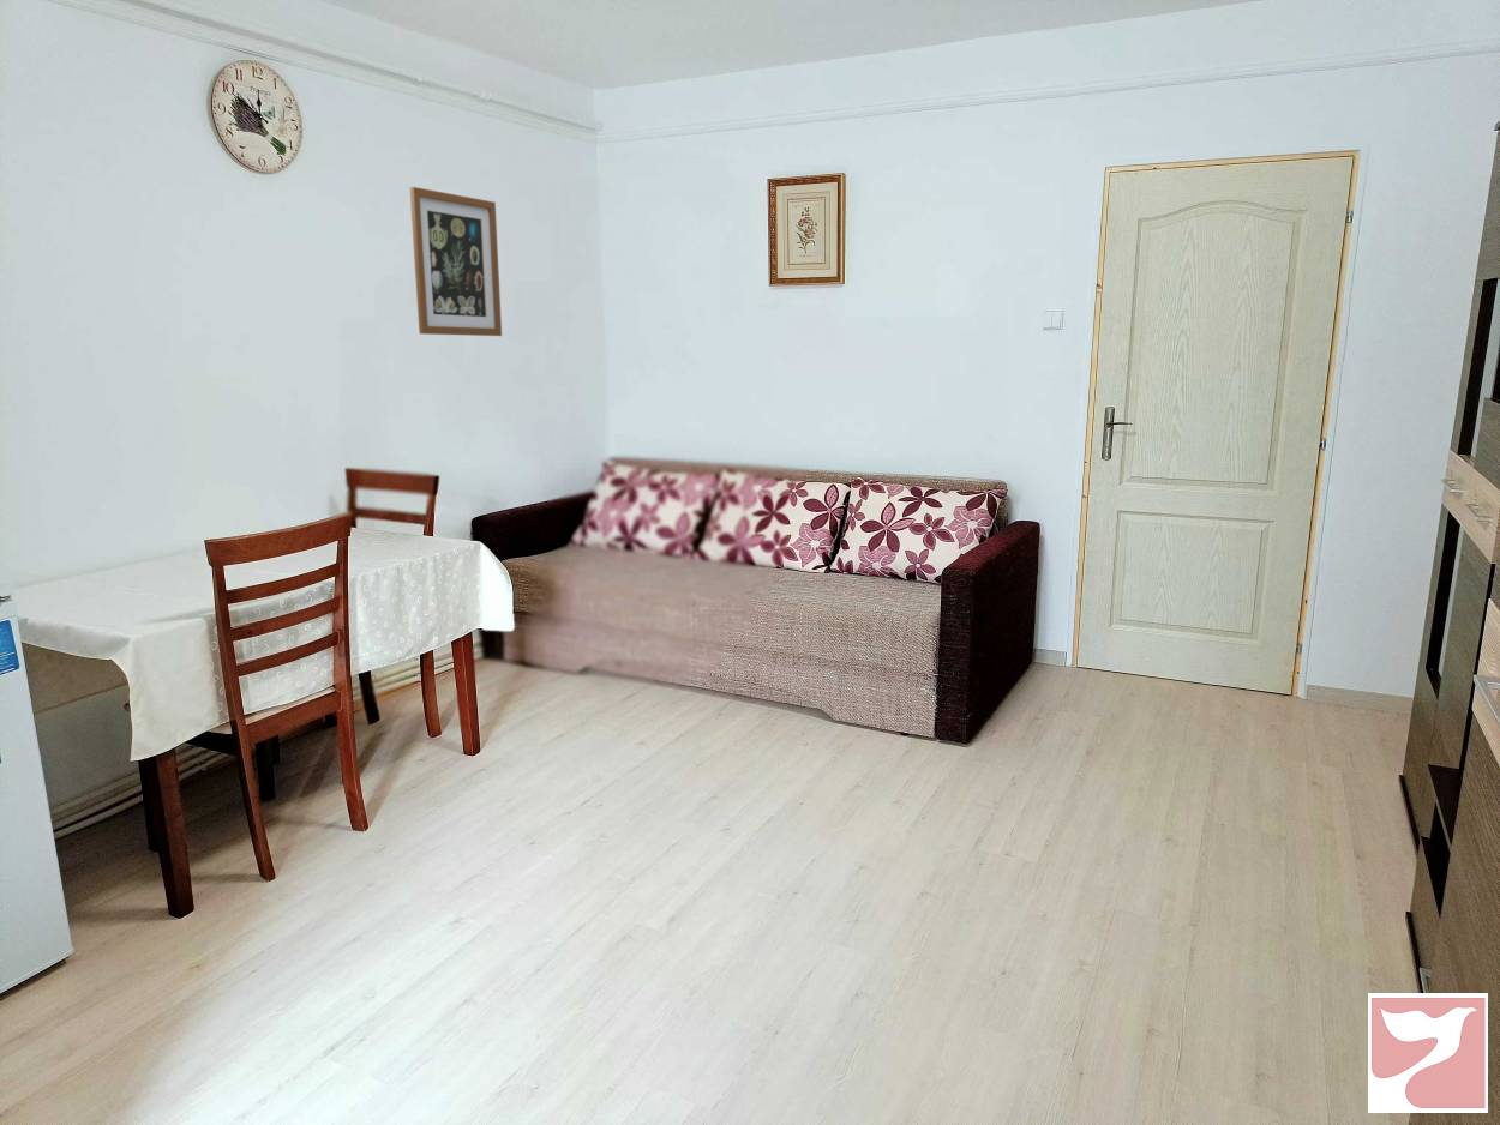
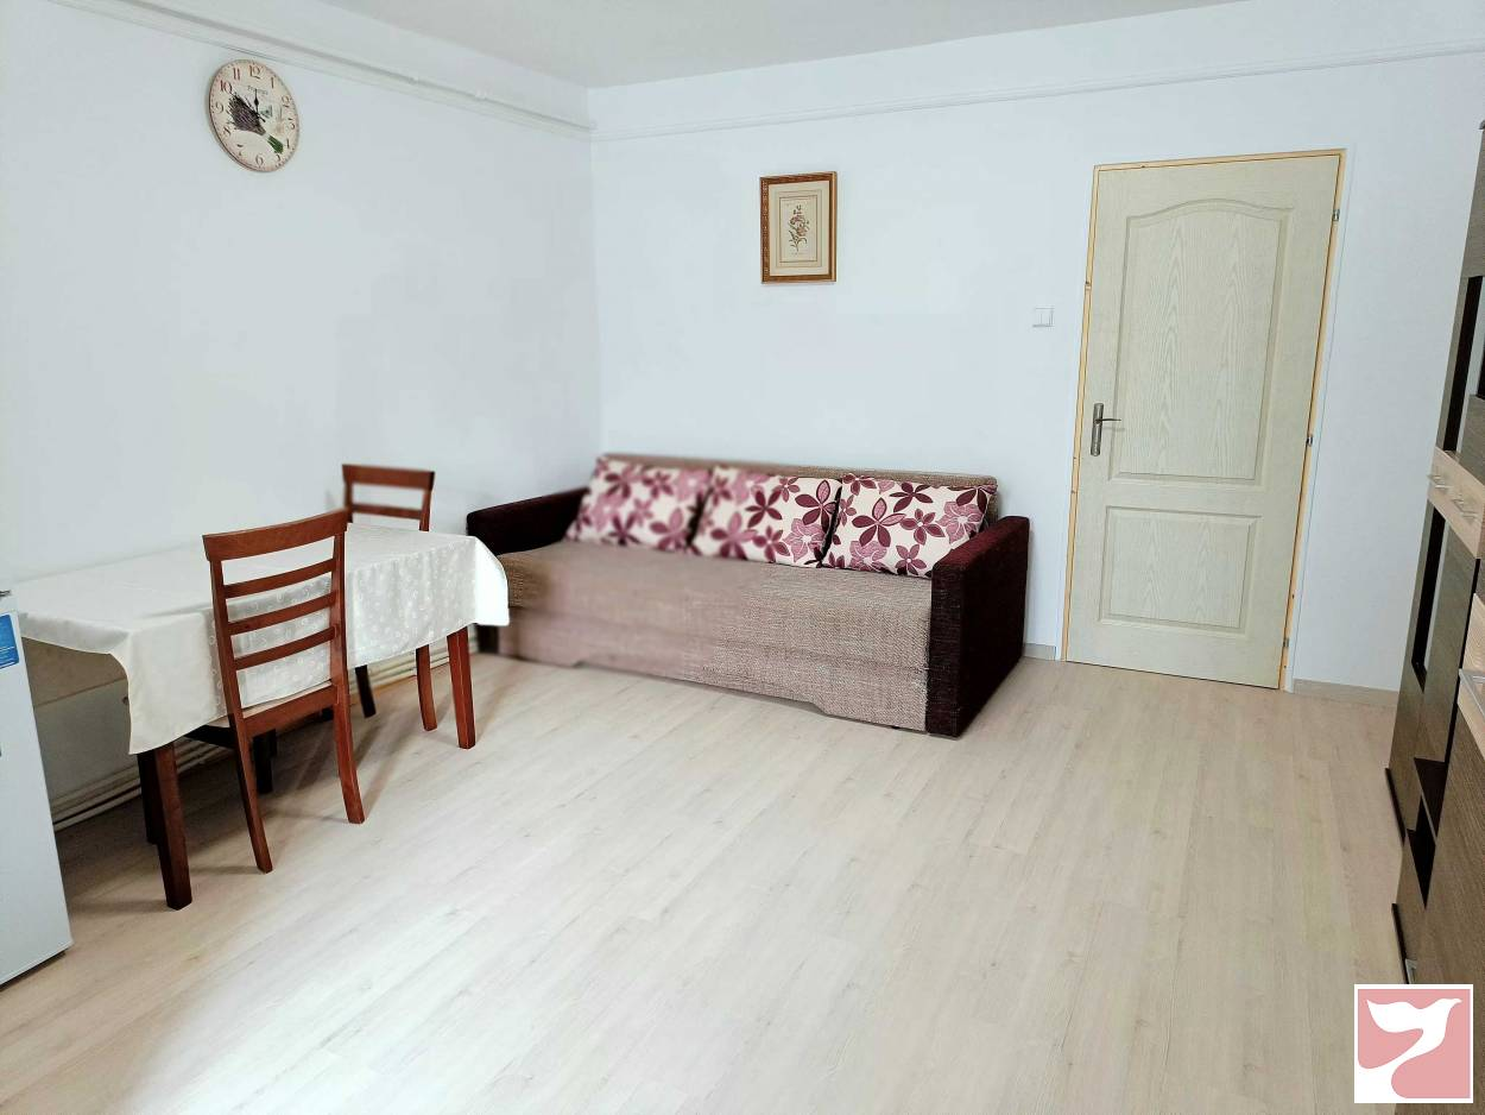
- wall art (458, 265)
